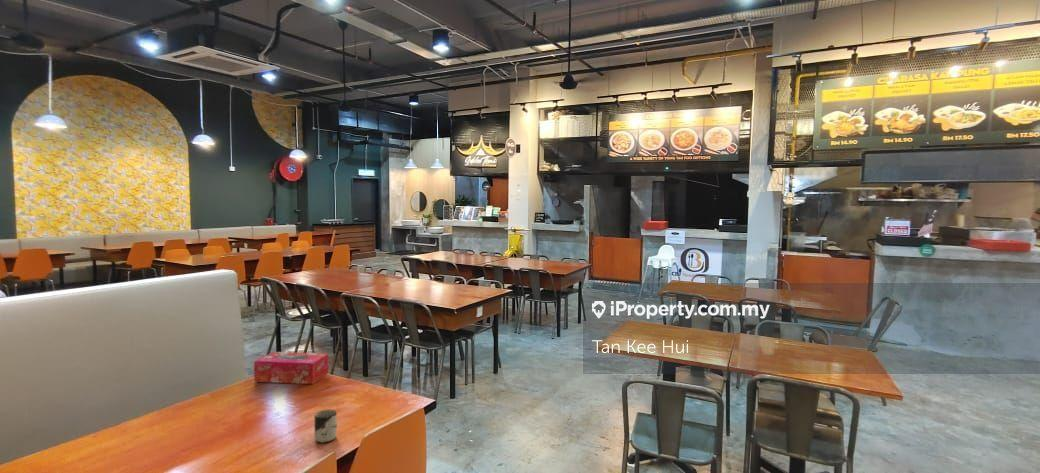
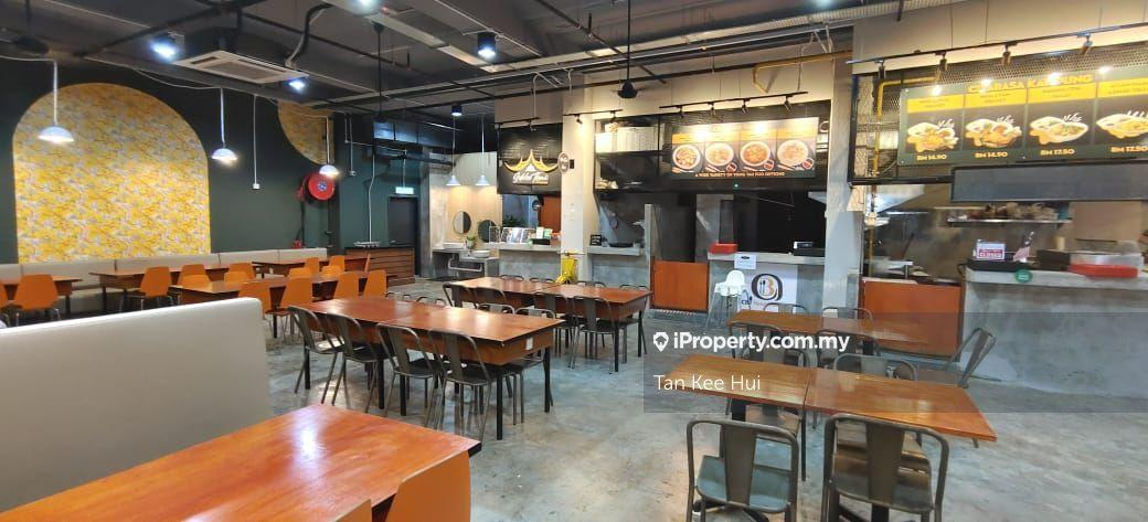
- tissue box (292, 367)
- cup (325, 427)
